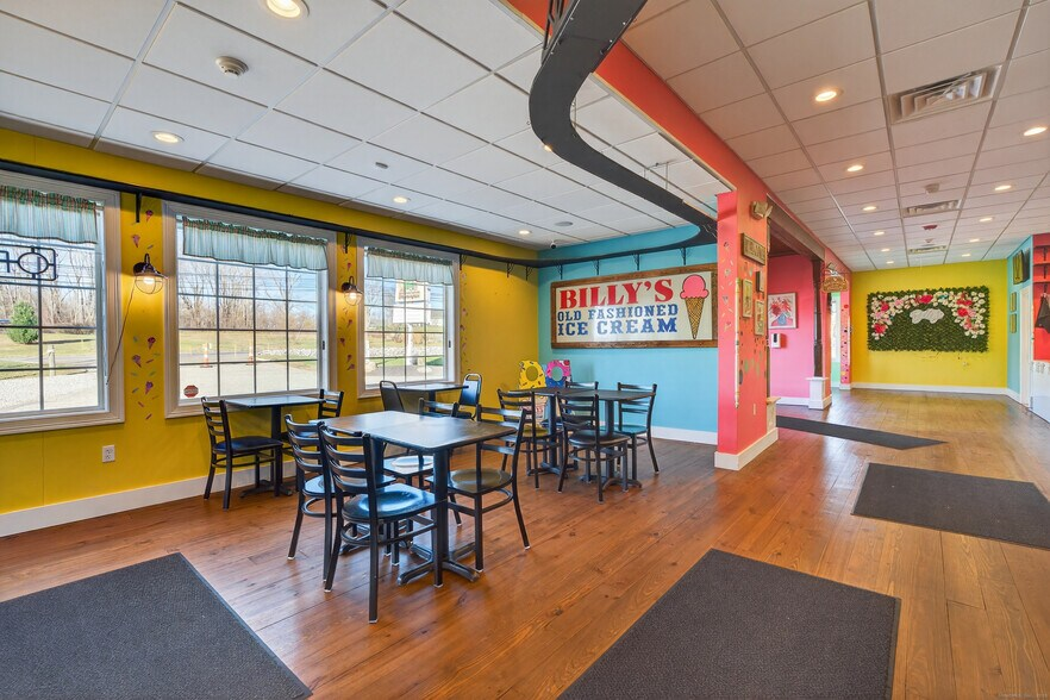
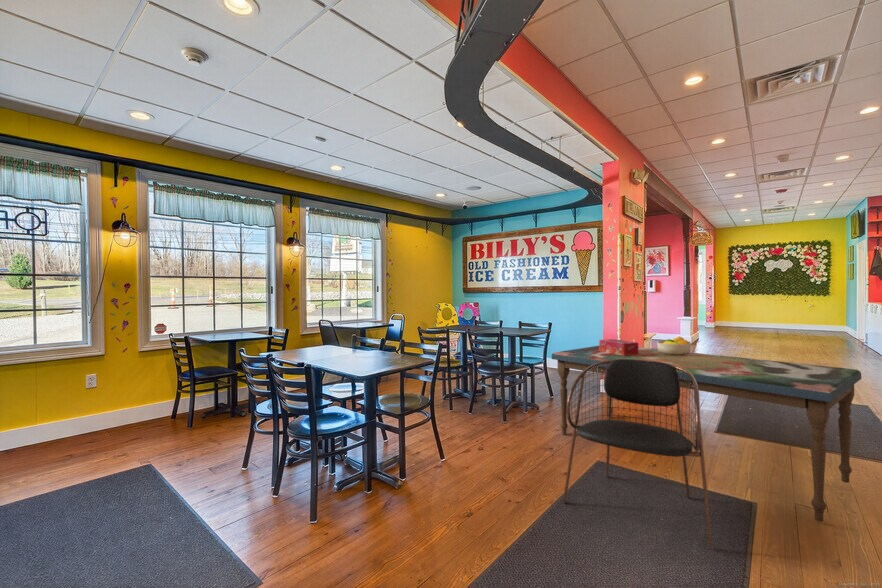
+ fruit bowl (674, 345)
+ tissue box (618, 346)
+ dining table (687, 388)
+ dining chair (635, 436)
